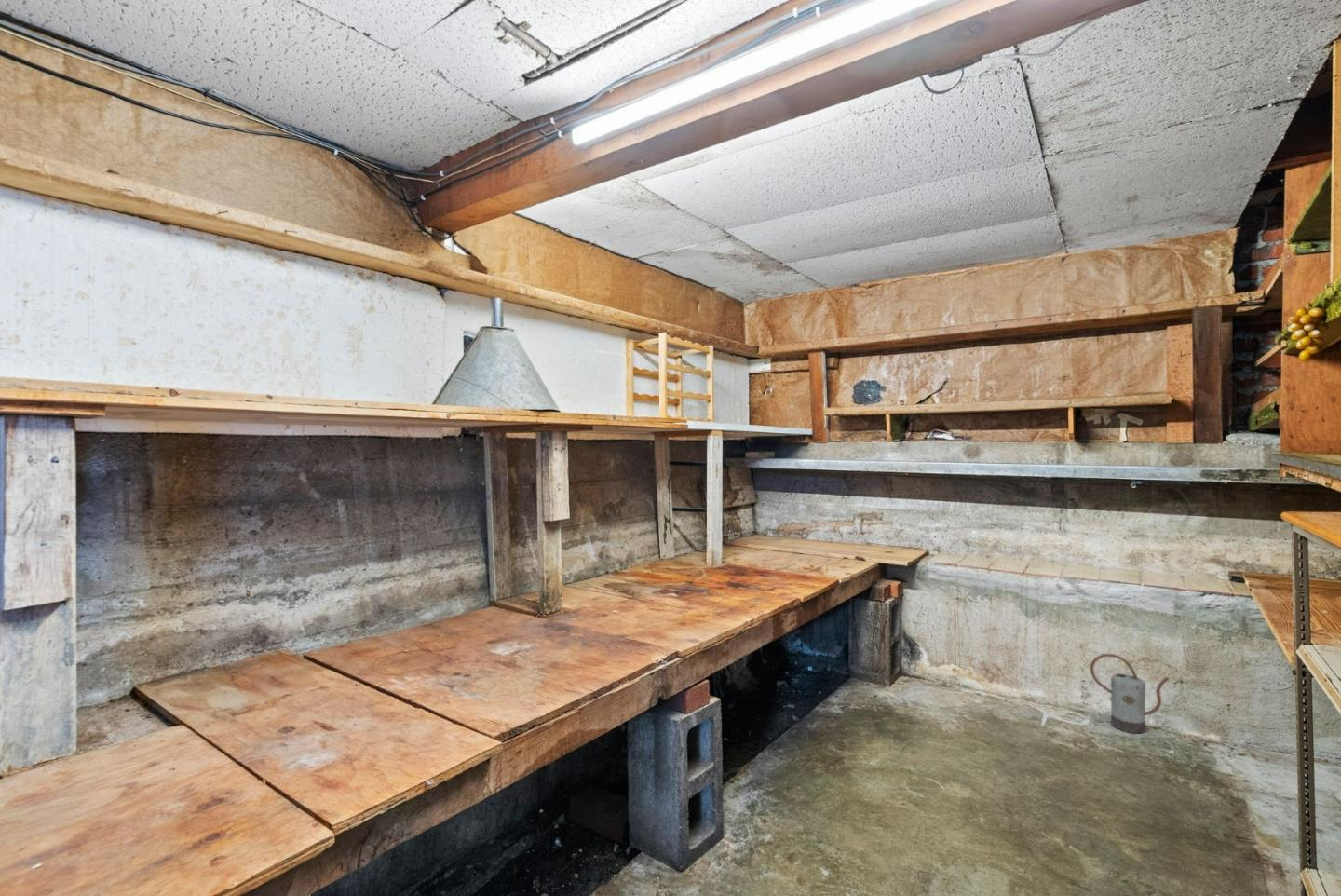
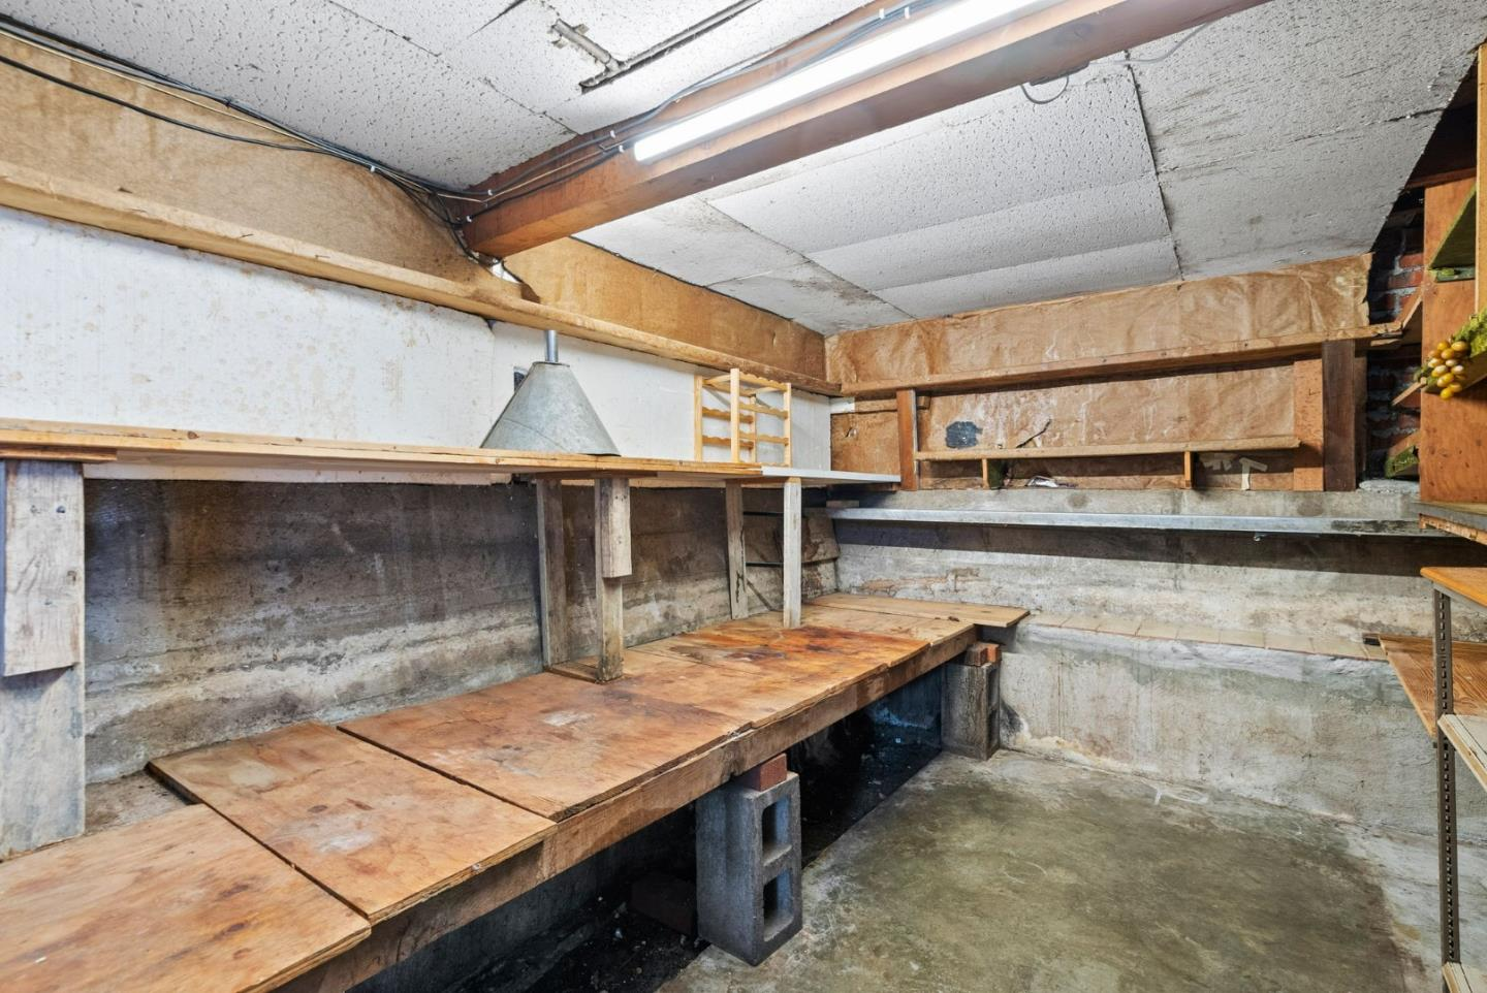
- watering can (1129, 691)
